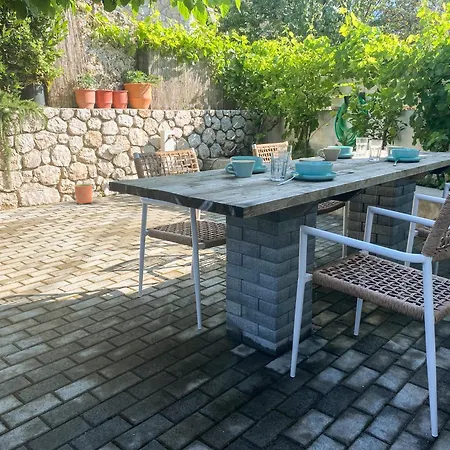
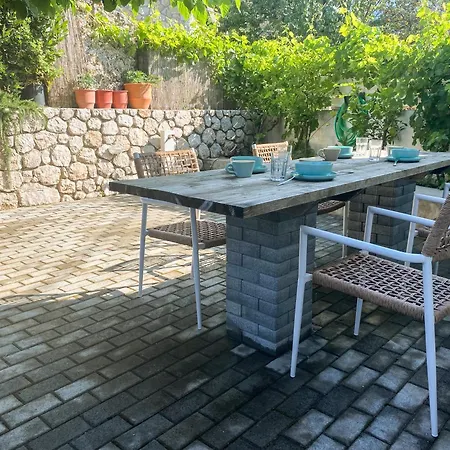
- planter (83, 194)
